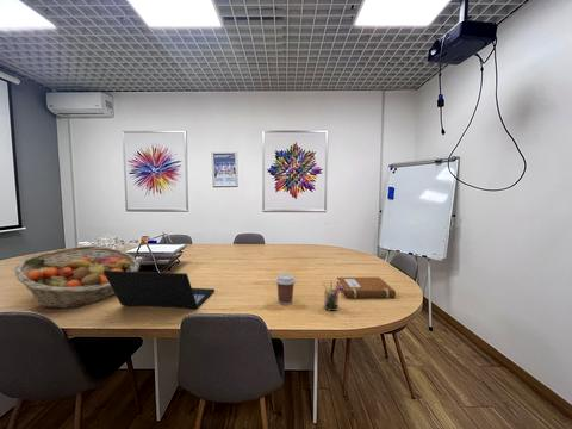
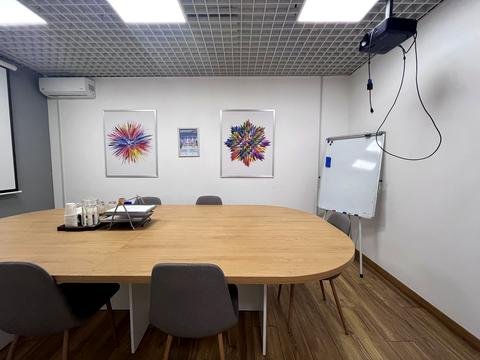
- coffee cup (285, 288)
- fruit basket (85, 273)
- notebook (362, 286)
- laptop (164, 281)
- pen holder (331, 293)
